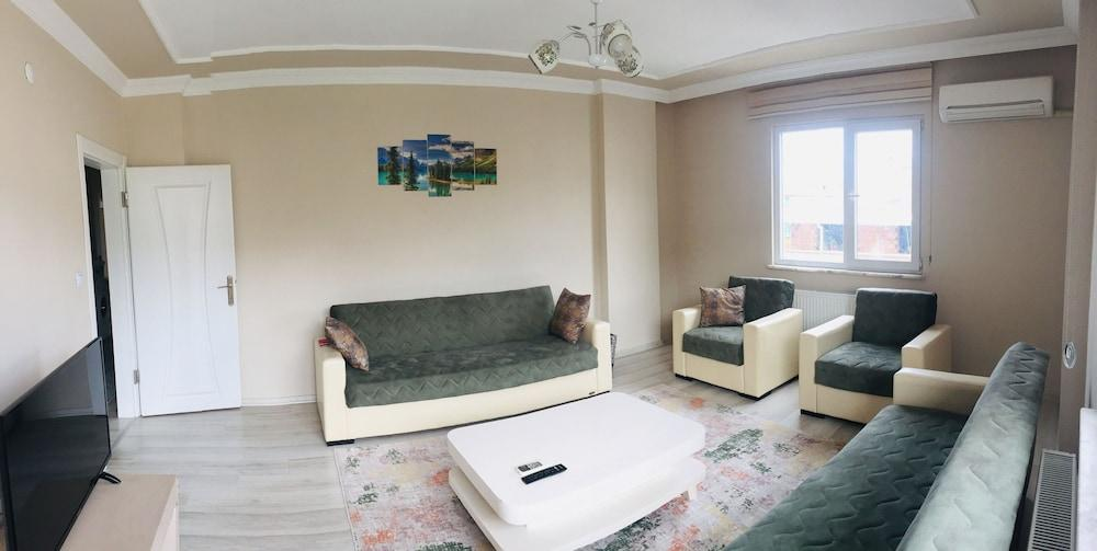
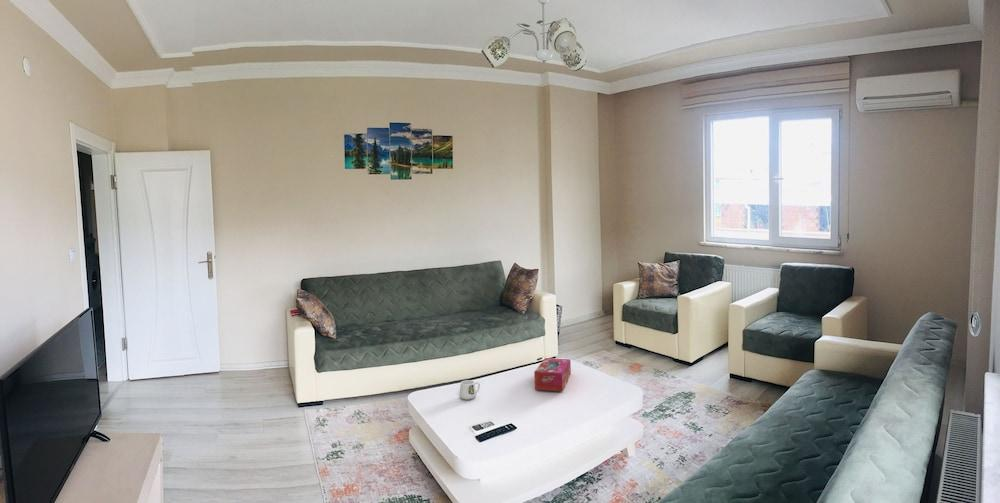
+ tissue box (553, 373)
+ mug (470, 389)
